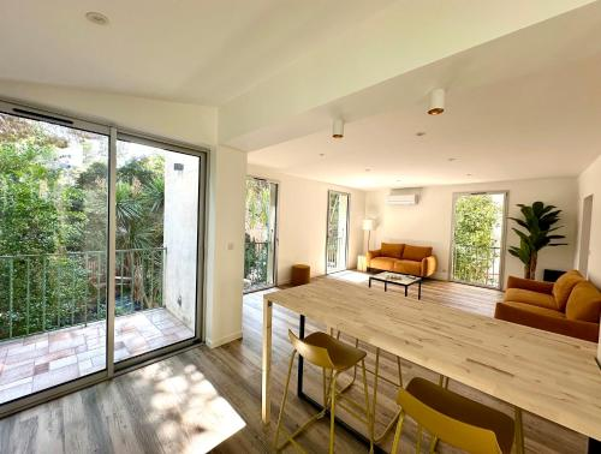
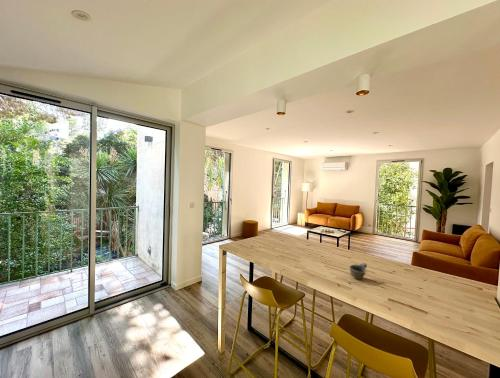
+ cup (358, 271)
